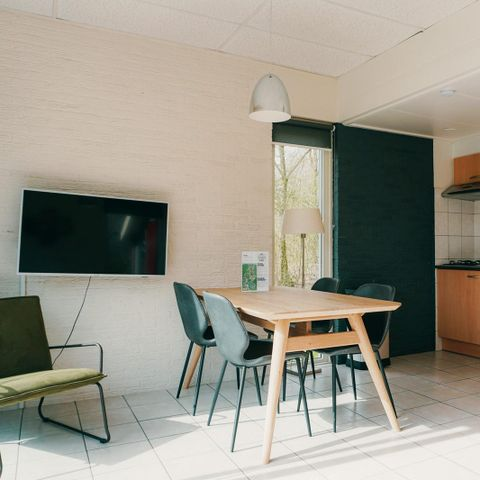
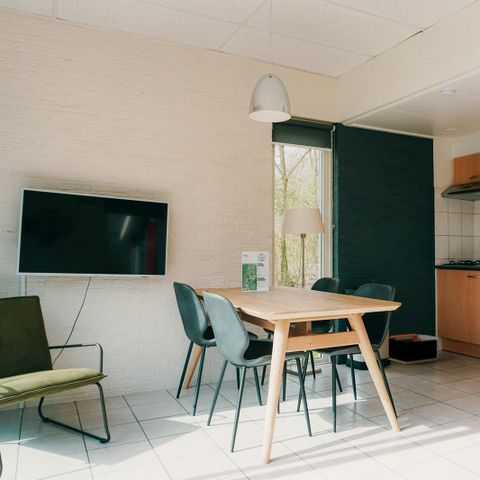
+ storage bin (413, 347)
